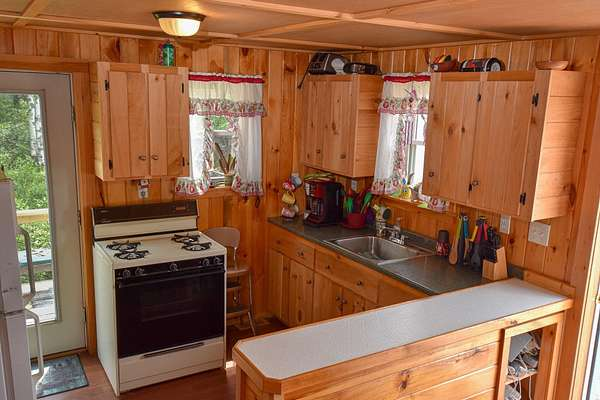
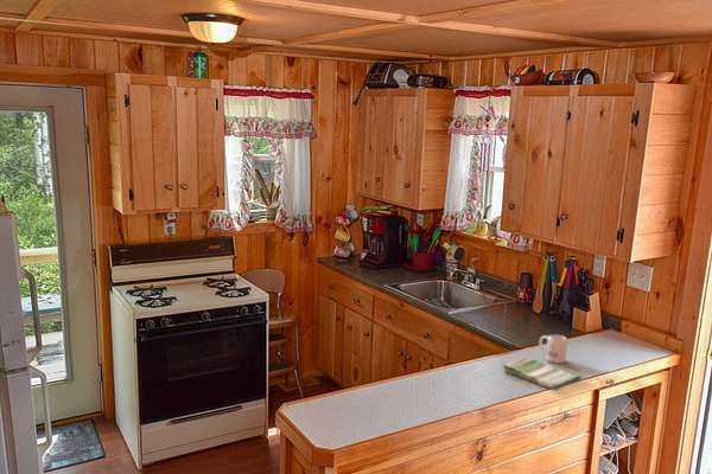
+ dish towel (540, 371)
+ mug (552, 347)
